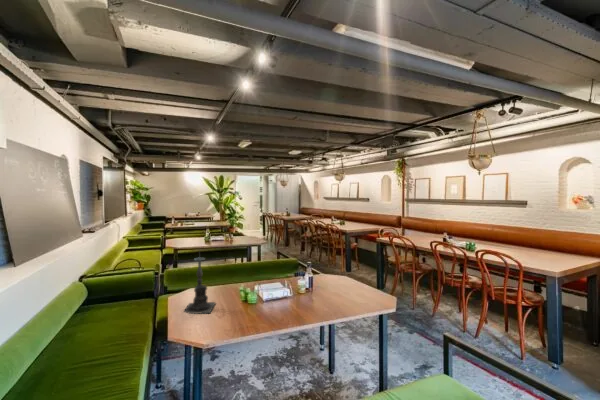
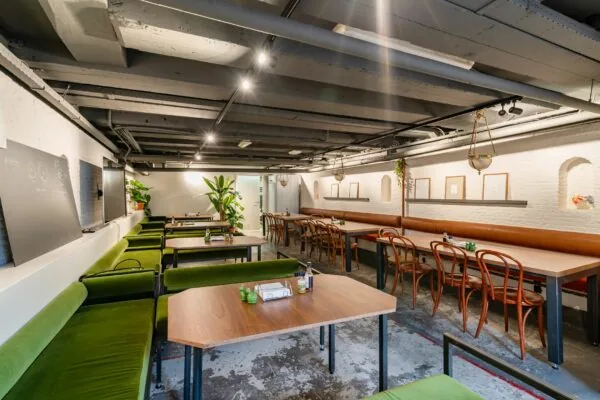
- candle holder (199, 279)
